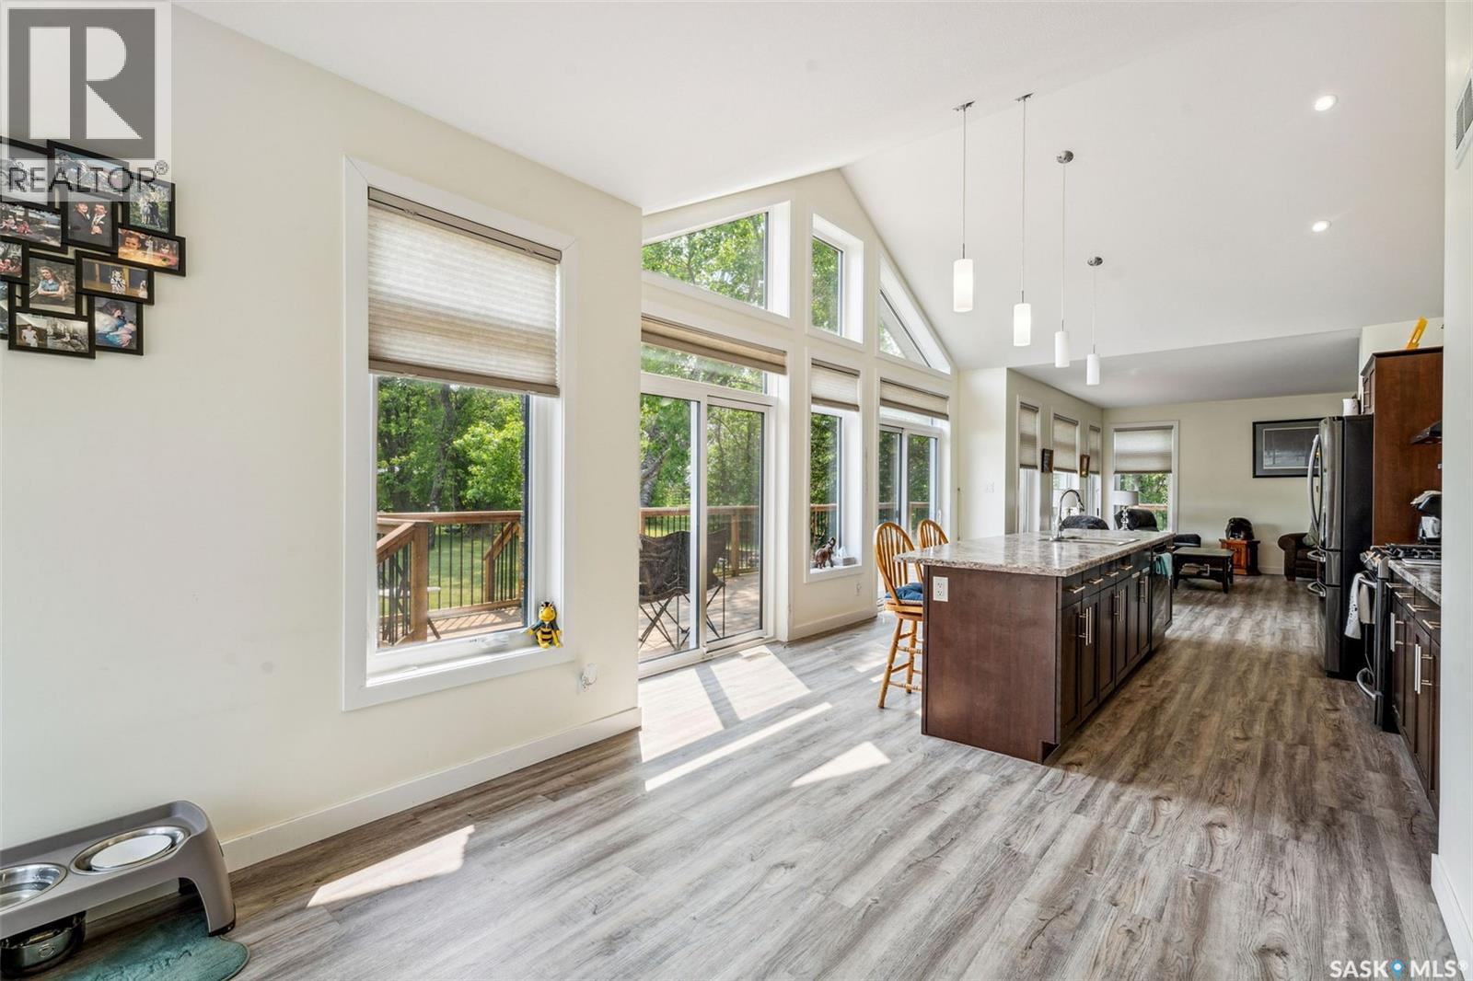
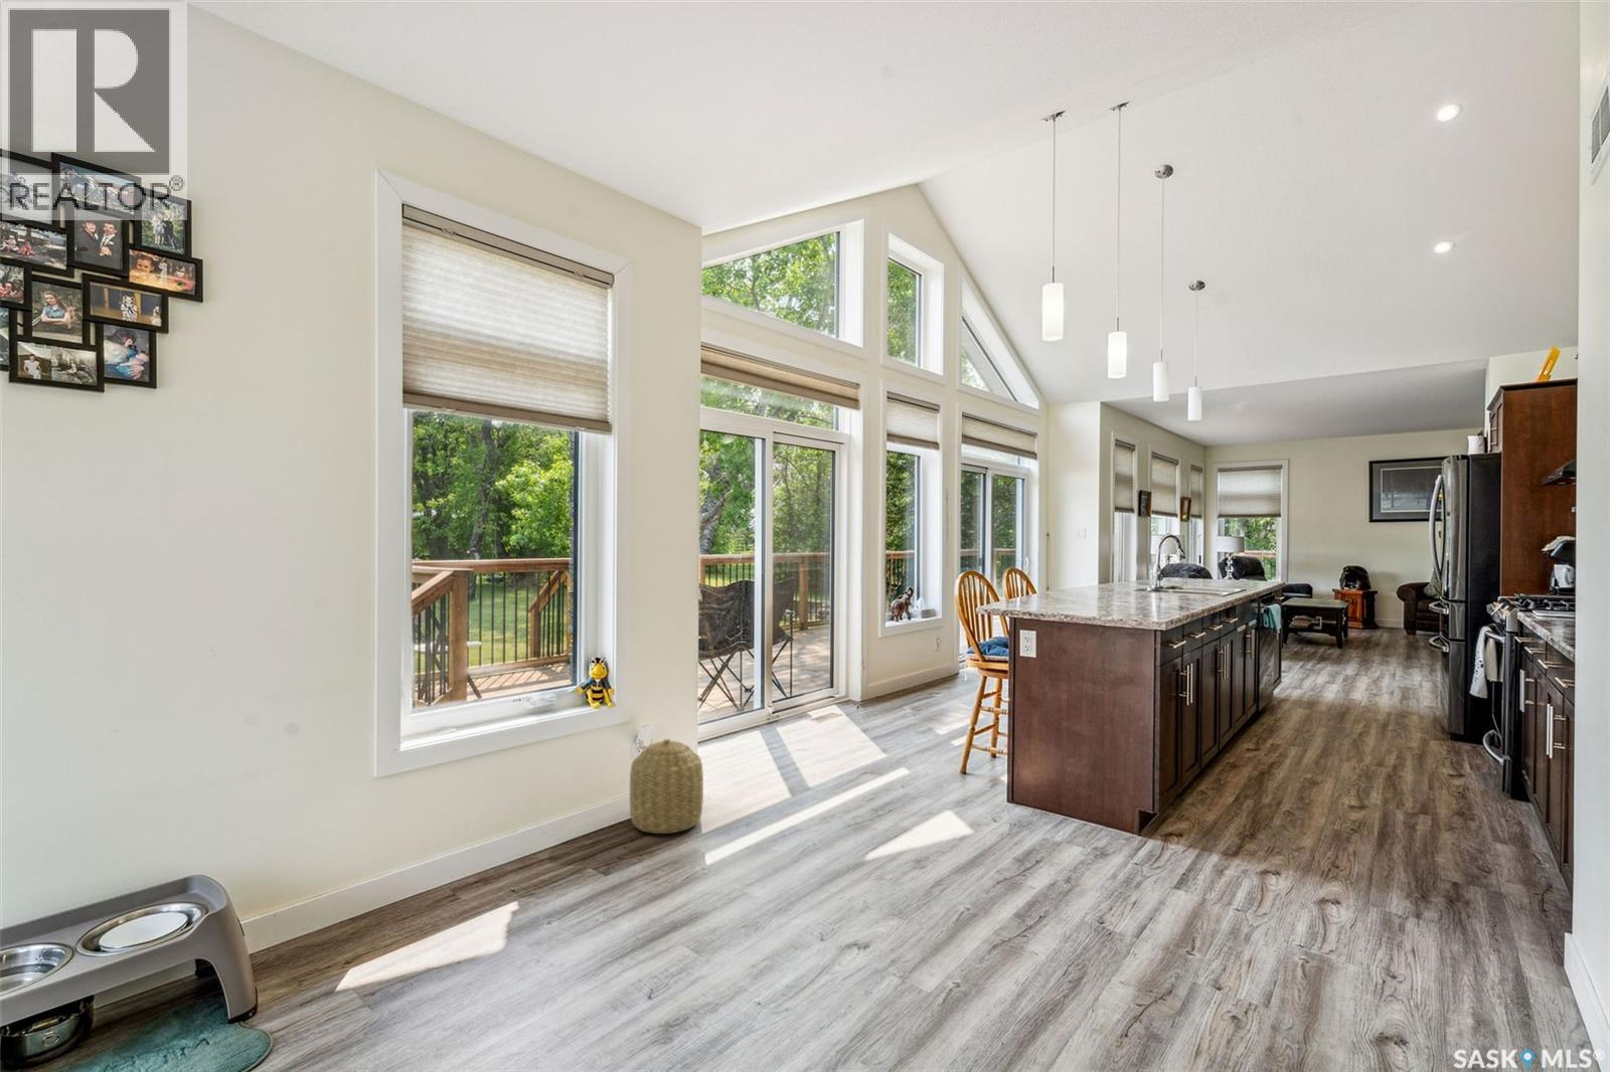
+ basket (666, 781)
